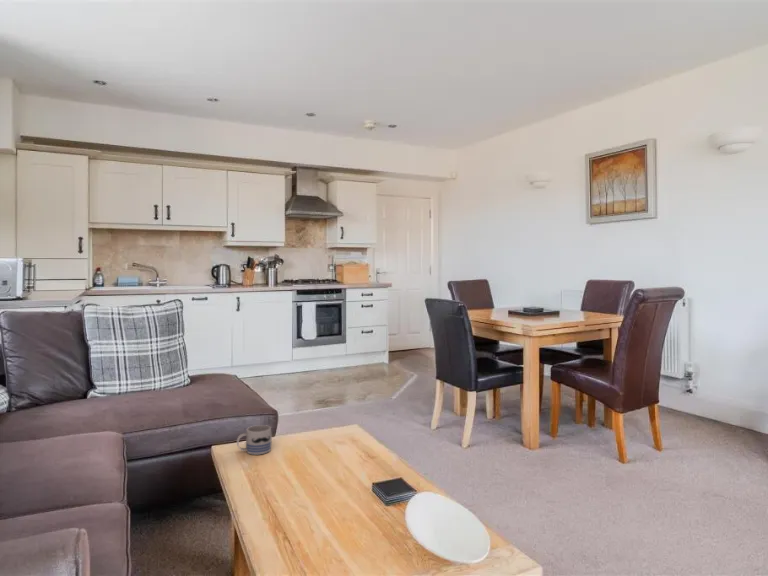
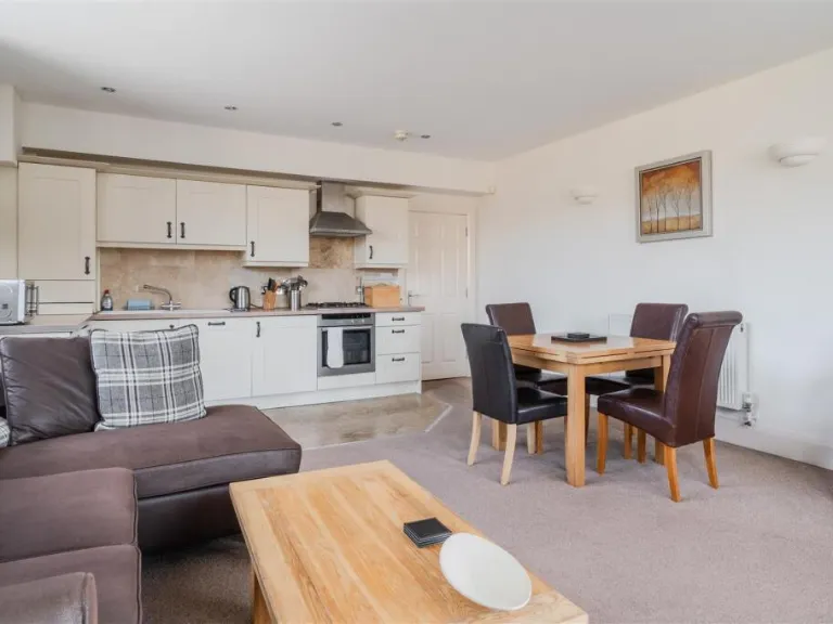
- mug (254, 440)
